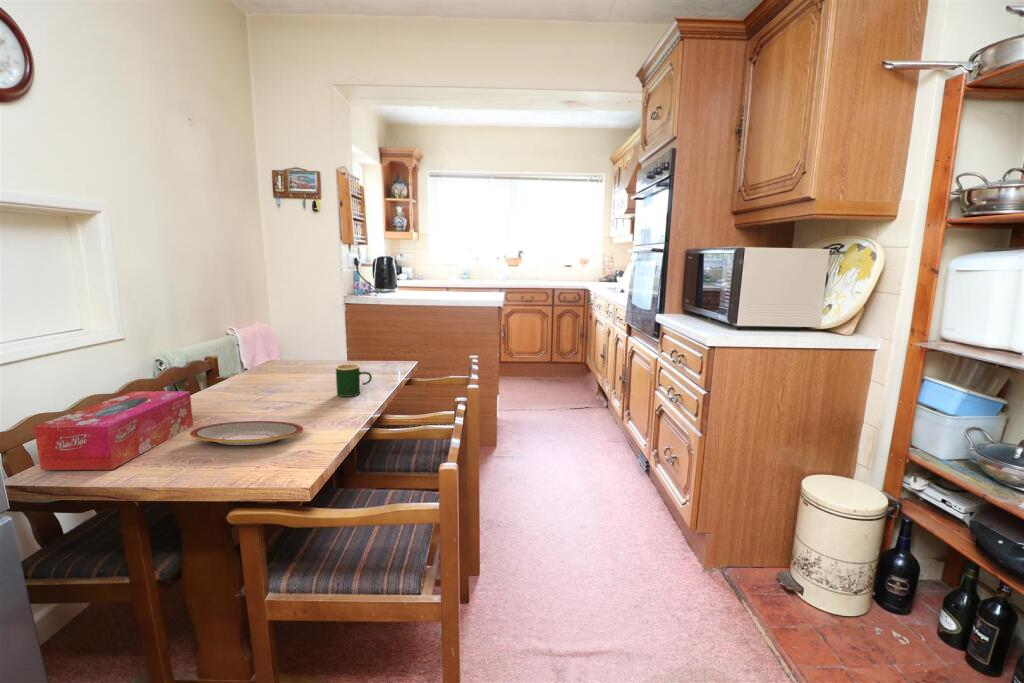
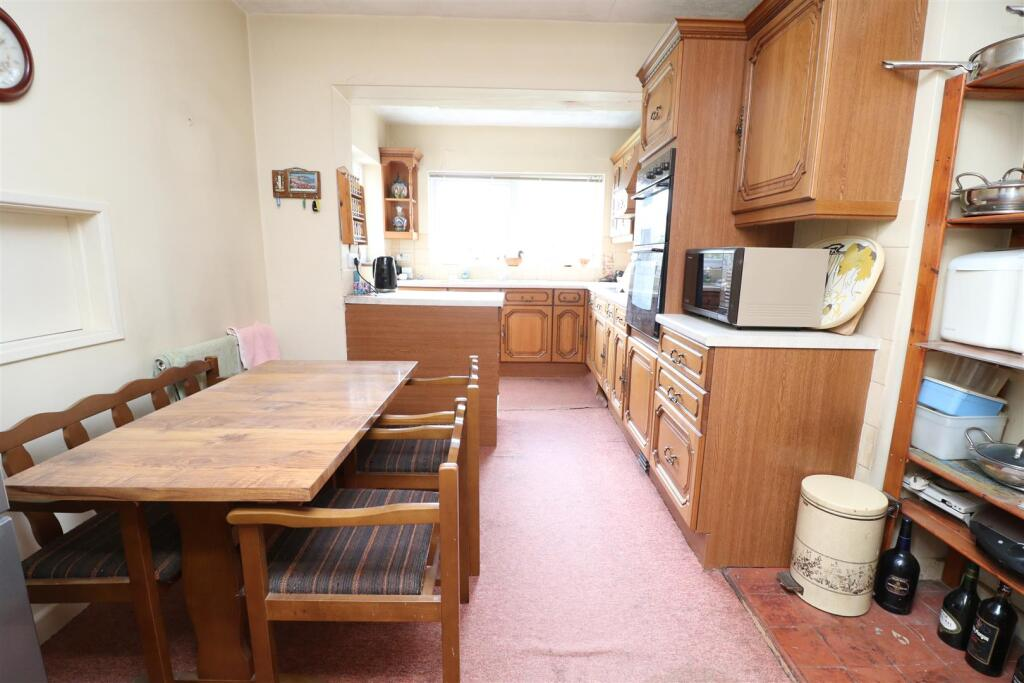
- tissue box (124, 426)
- mug (354, 380)
- plate (248, 434)
